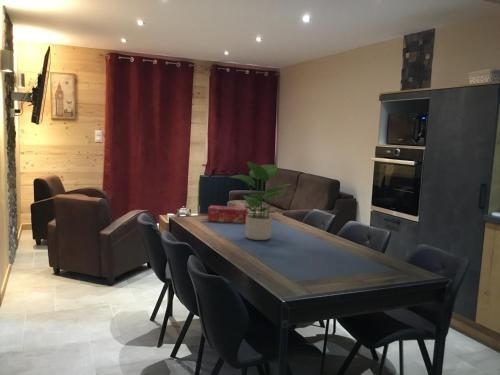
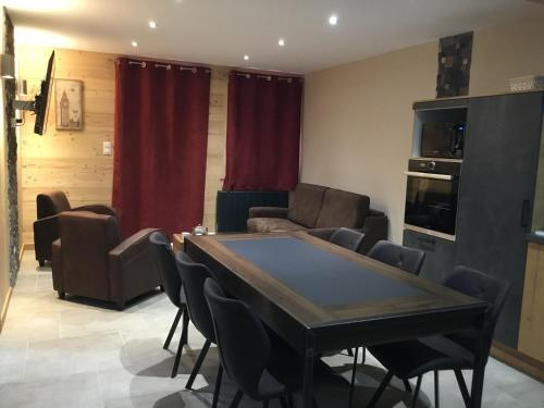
- potted plant (263, 198)
- tissue box (227, 214)
